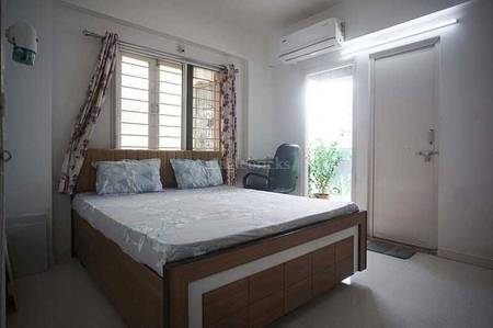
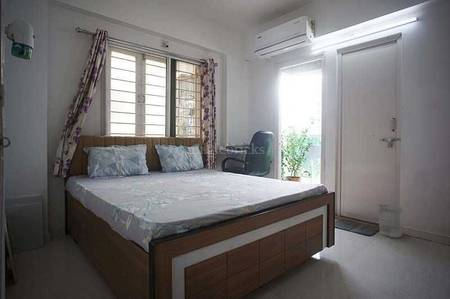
+ wastebasket (390, 220)
